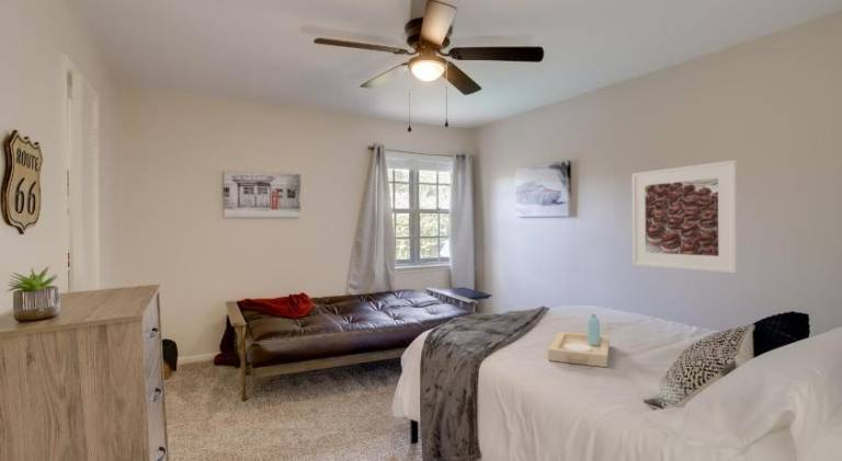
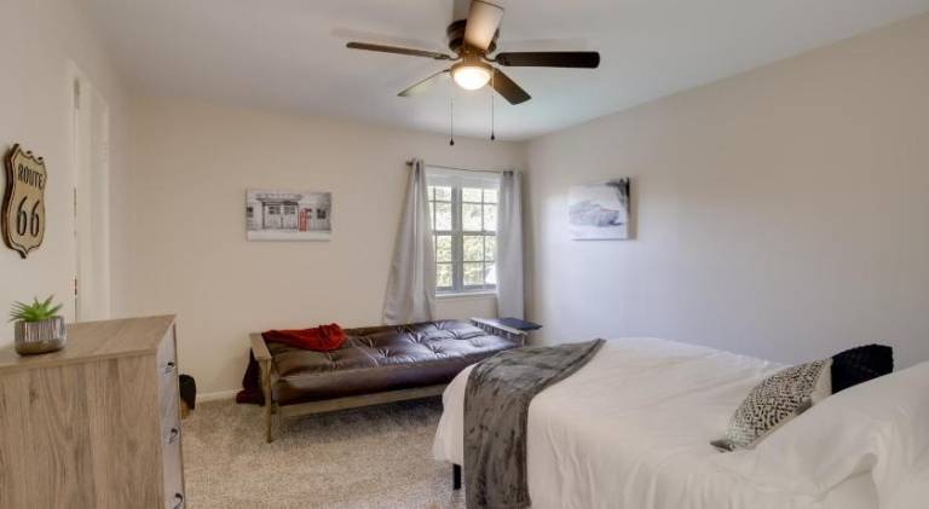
- serving tray (580, 334)
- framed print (679, 218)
